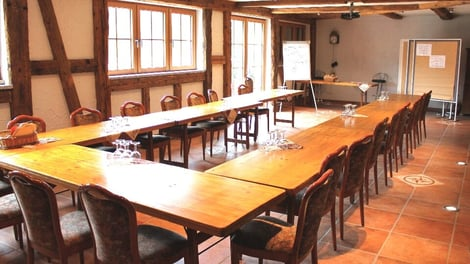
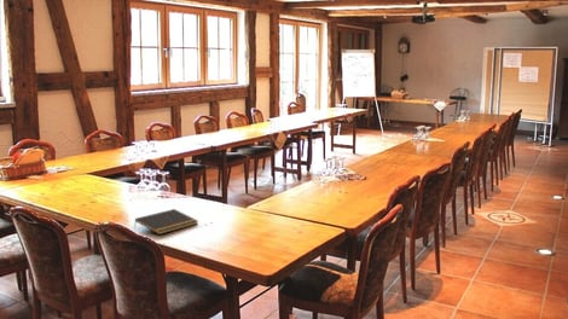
+ notepad (167, 220)
